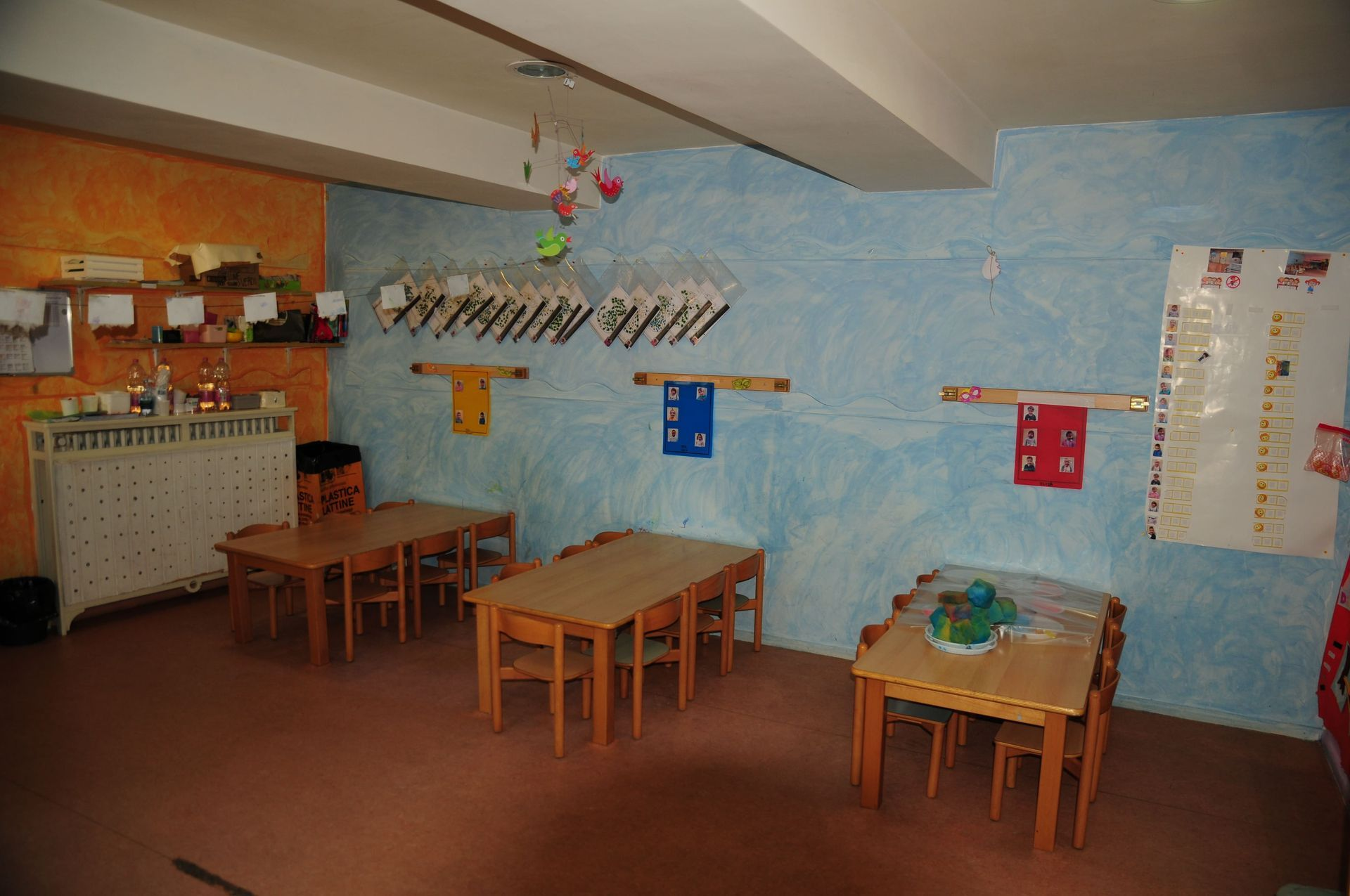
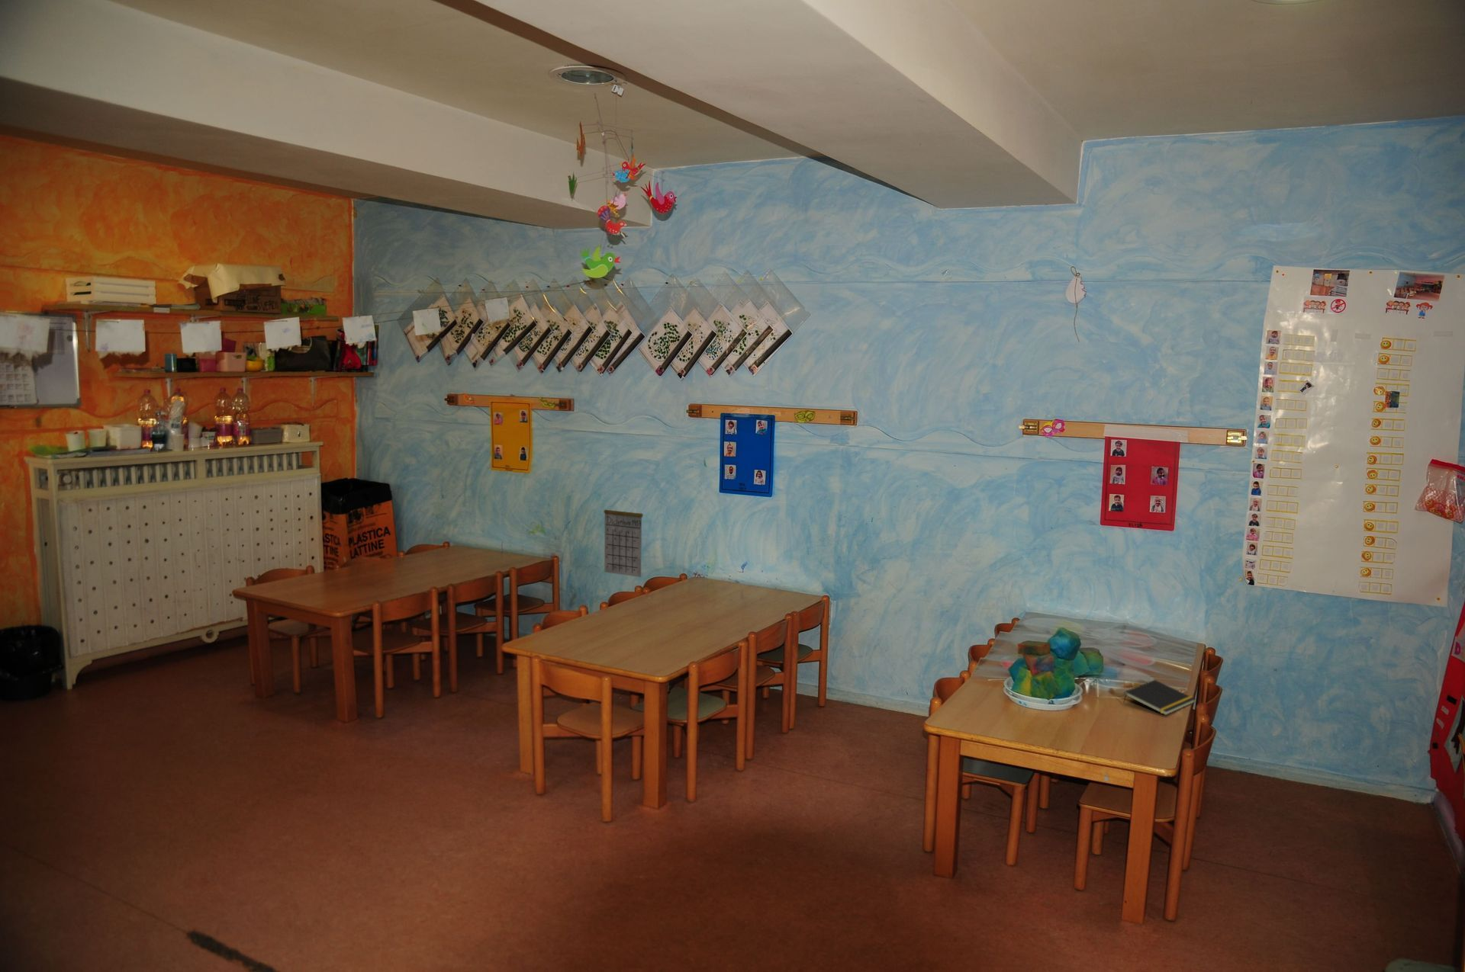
+ notepad (1160, 696)
+ calendar (623, 535)
